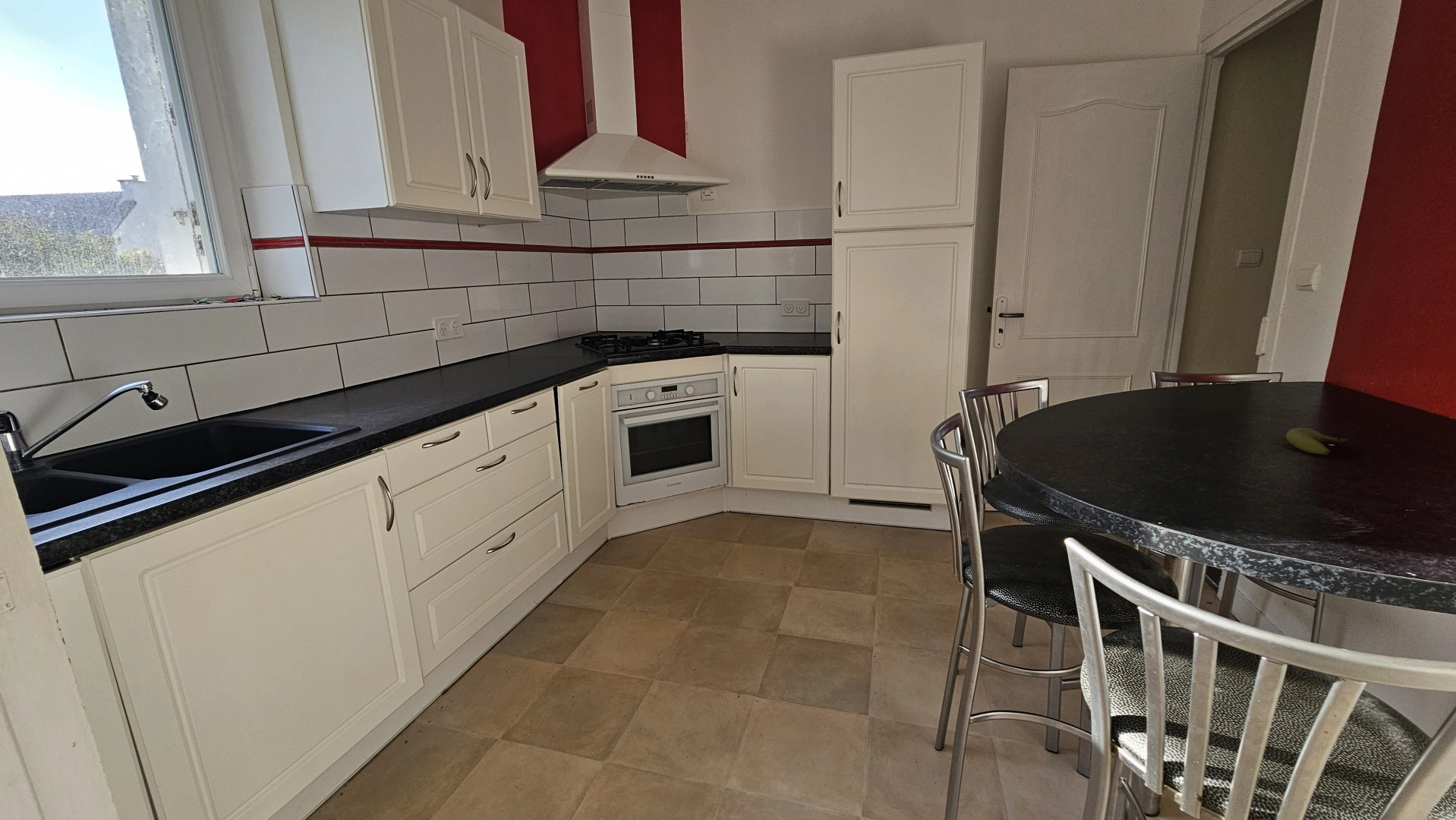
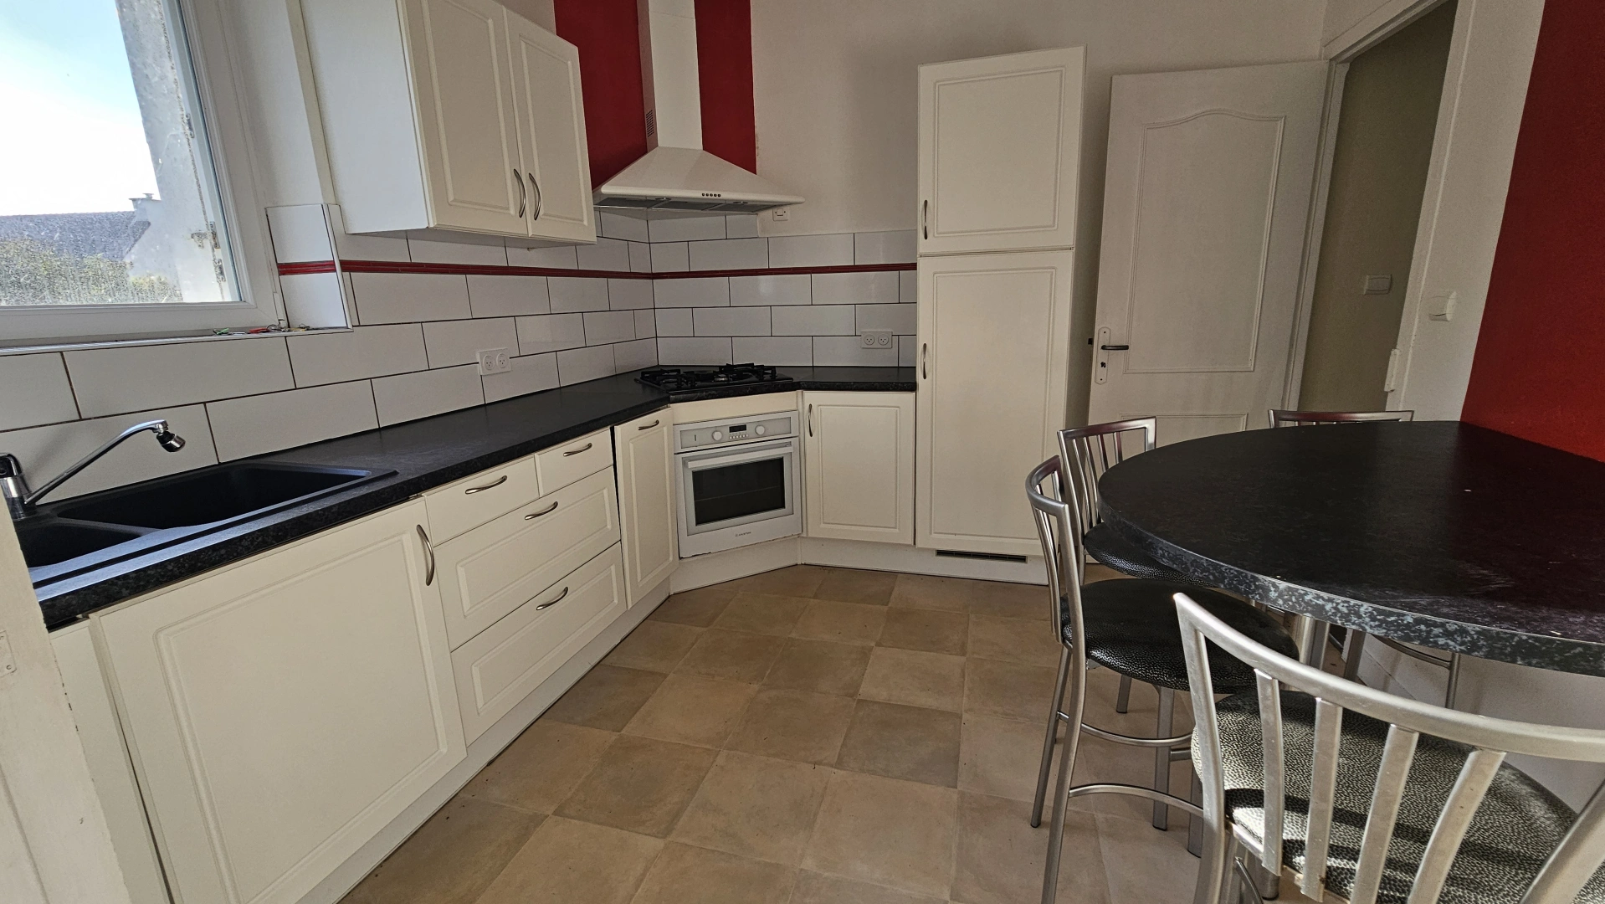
- fruit (1313, 439)
